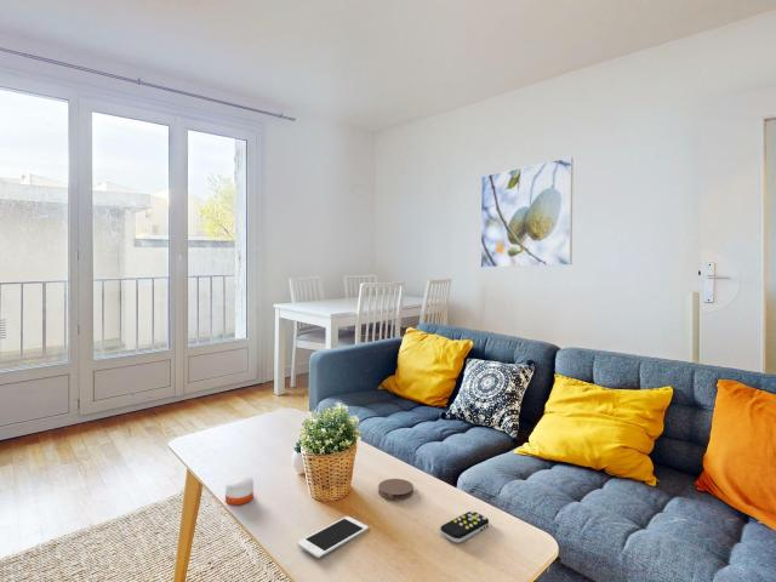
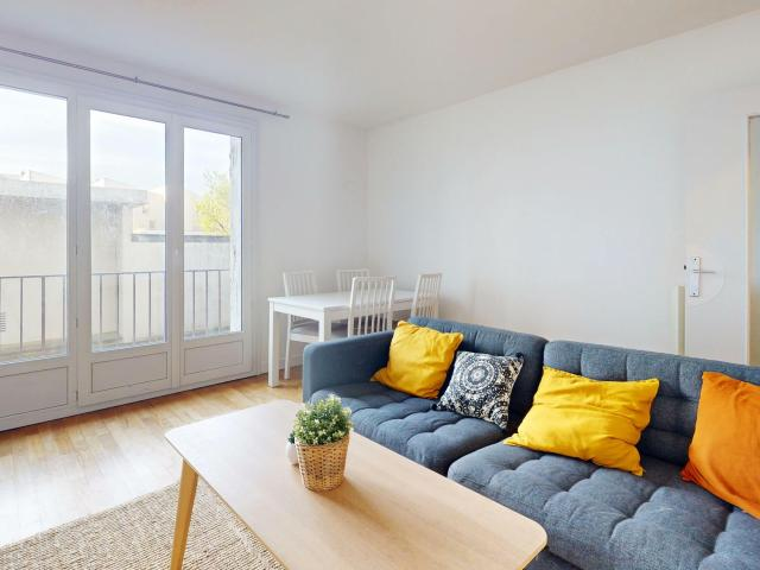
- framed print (523, 217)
- candle (239, 480)
- coaster (395, 489)
- remote control (464, 525)
- cell phone (333, 535)
